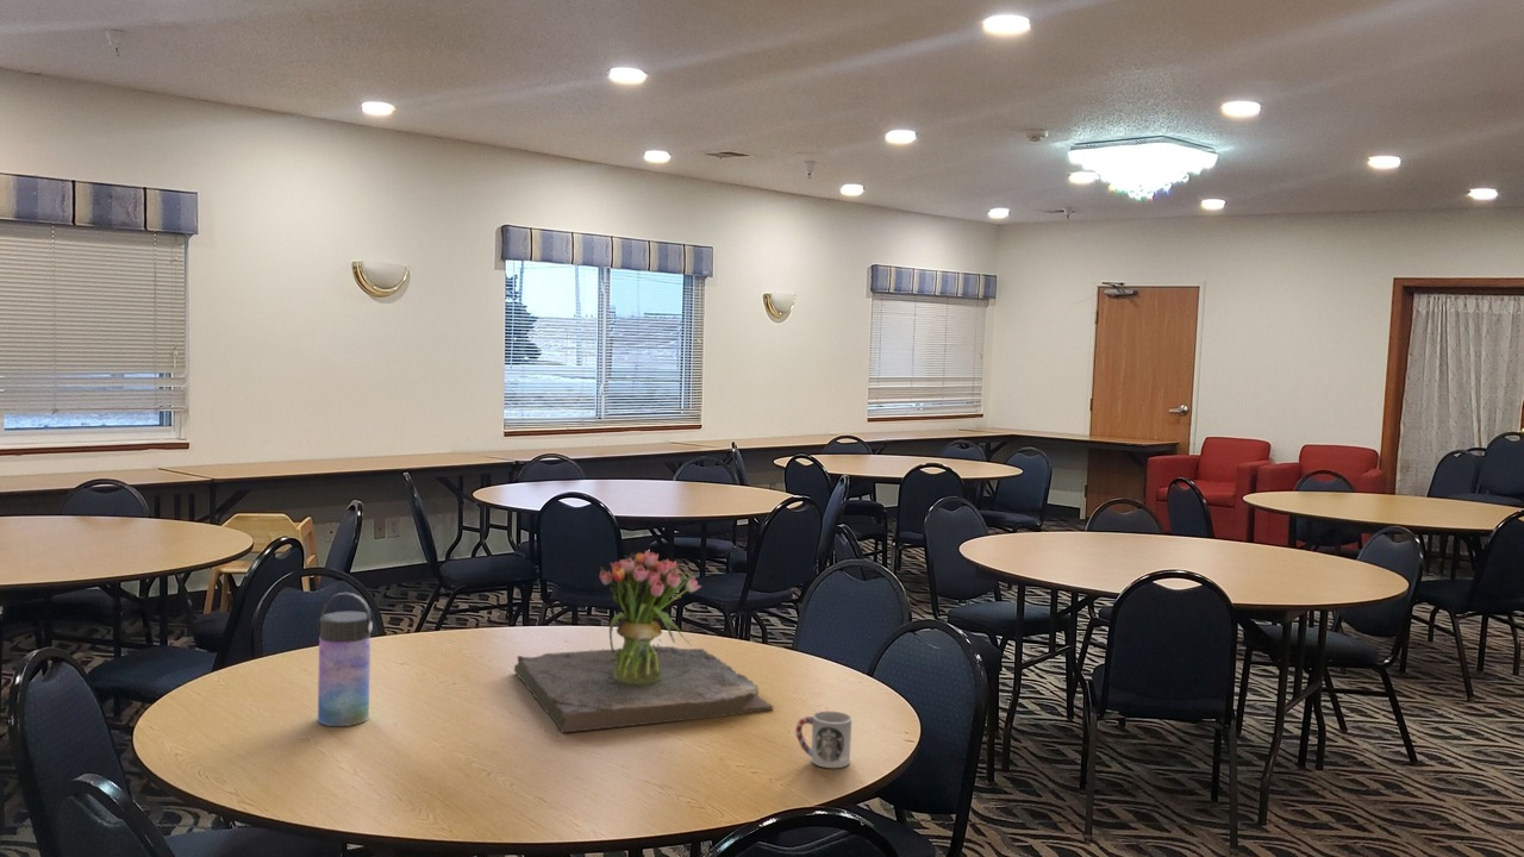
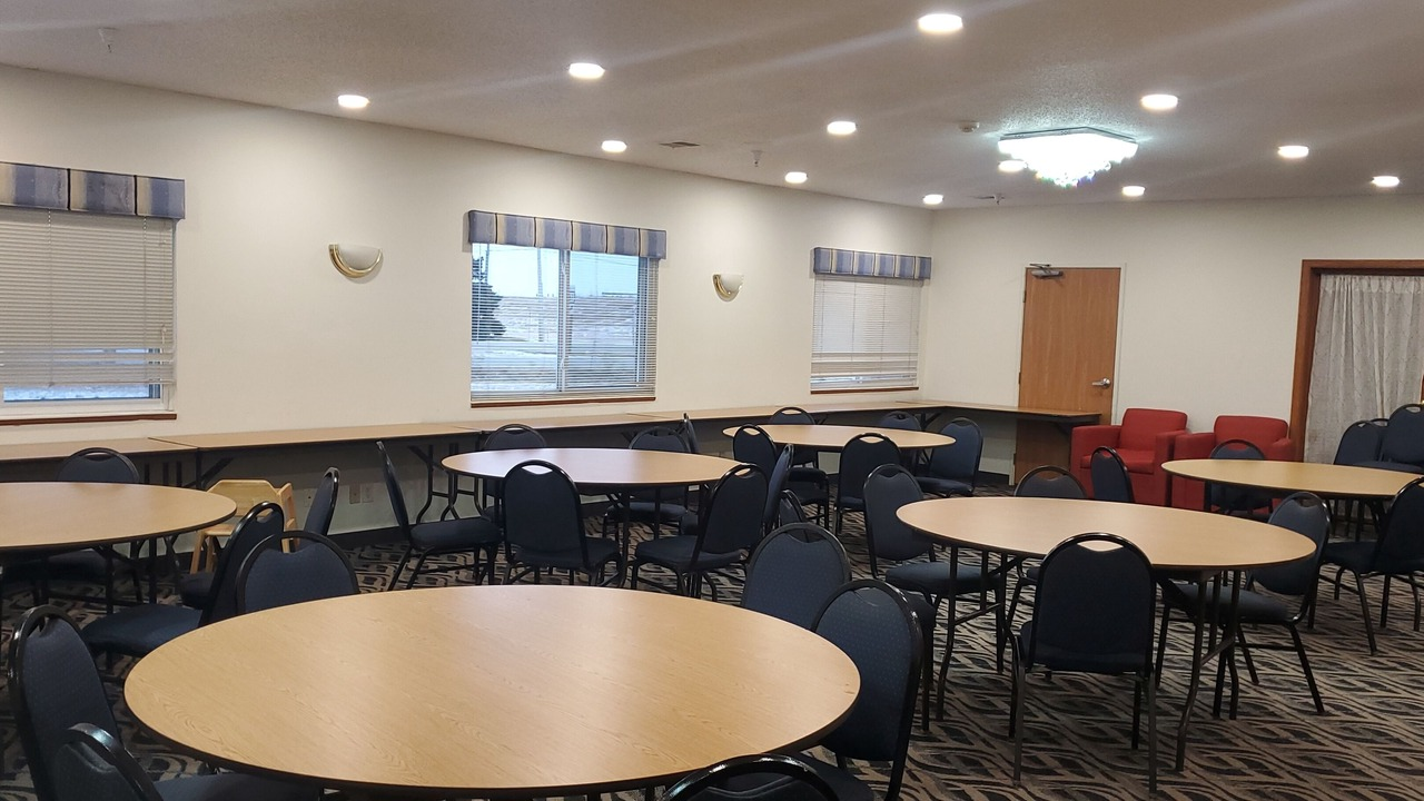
- water bottle (344, 656)
- cup (823, 738)
- flower arrangement (639, 620)
